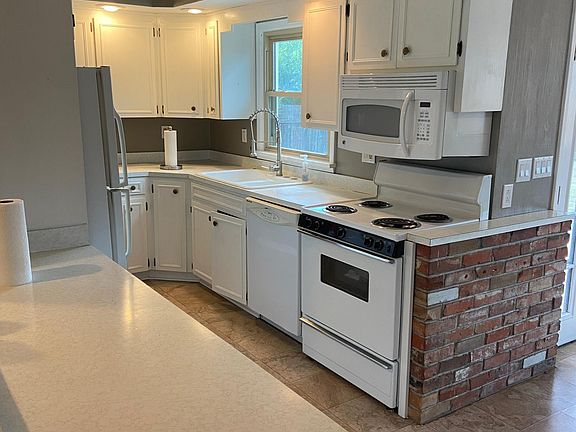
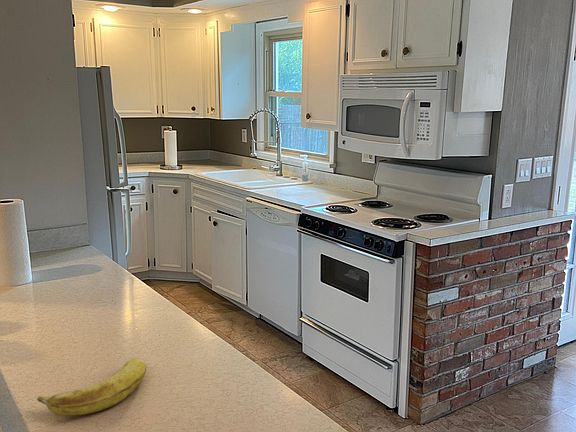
+ banana (95, 384)
